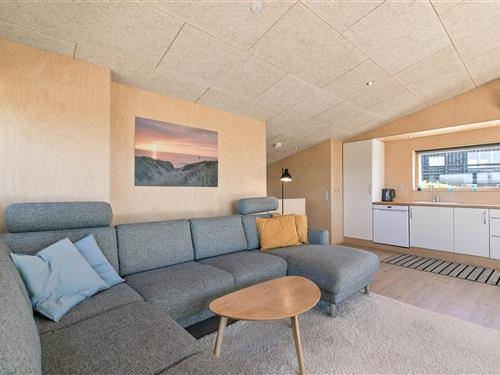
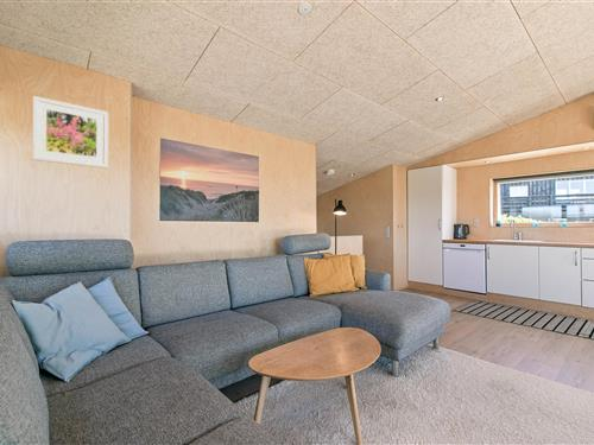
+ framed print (72, 134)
